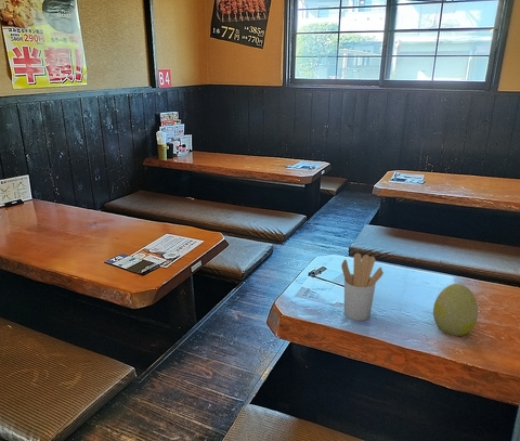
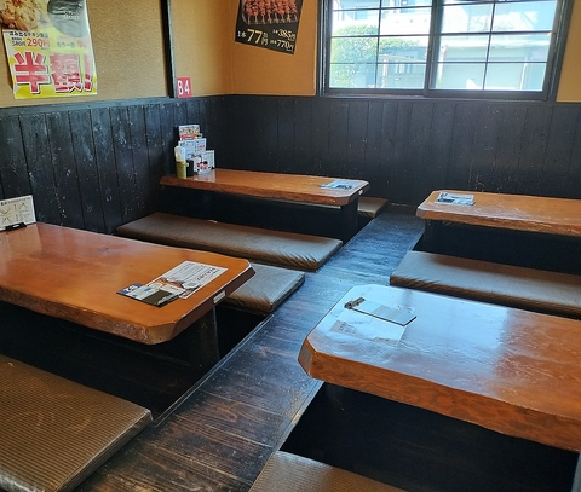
- decorative egg (455, 307)
- utensil holder (360, 285)
